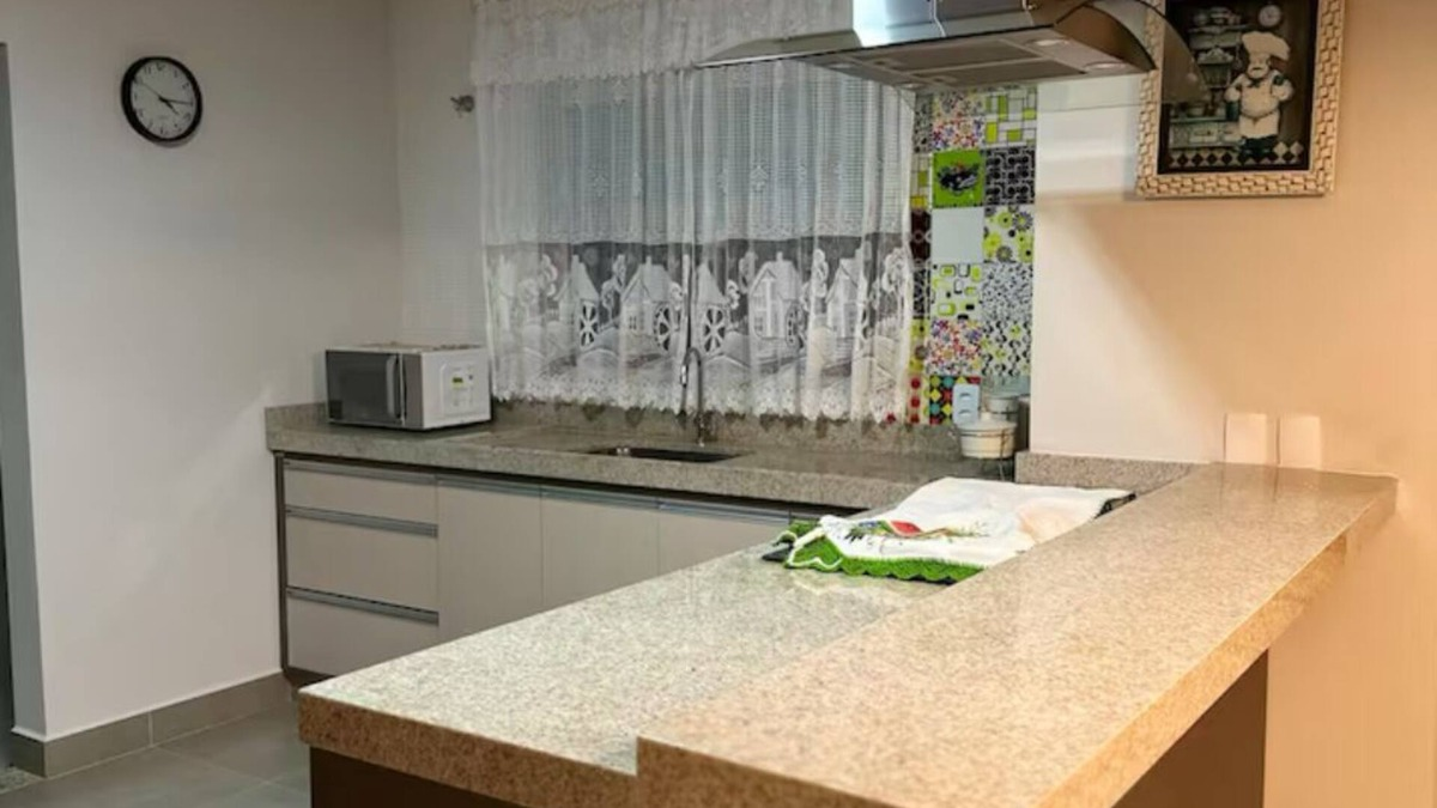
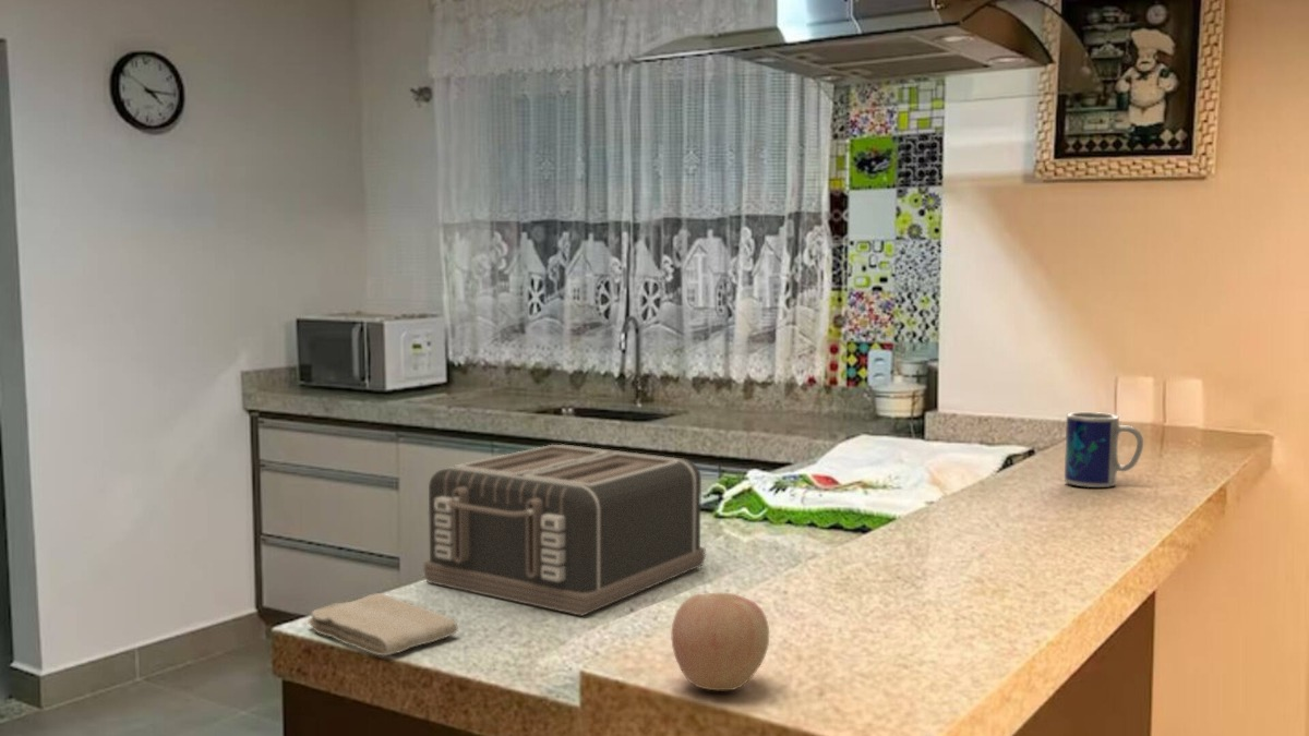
+ apple (719, 639)
+ mug (1103, 450)
+ washcloth (381, 622)
+ toaster (559, 521)
